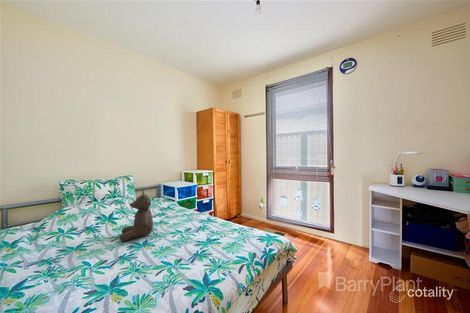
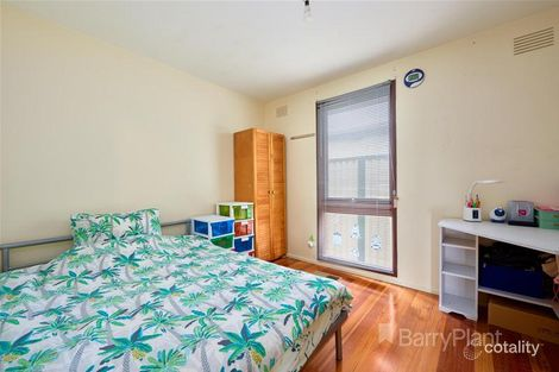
- teddy bear (136, 213)
